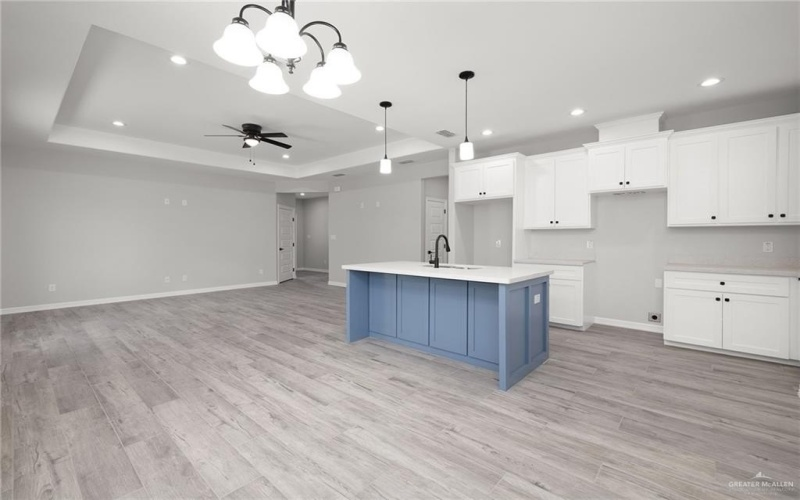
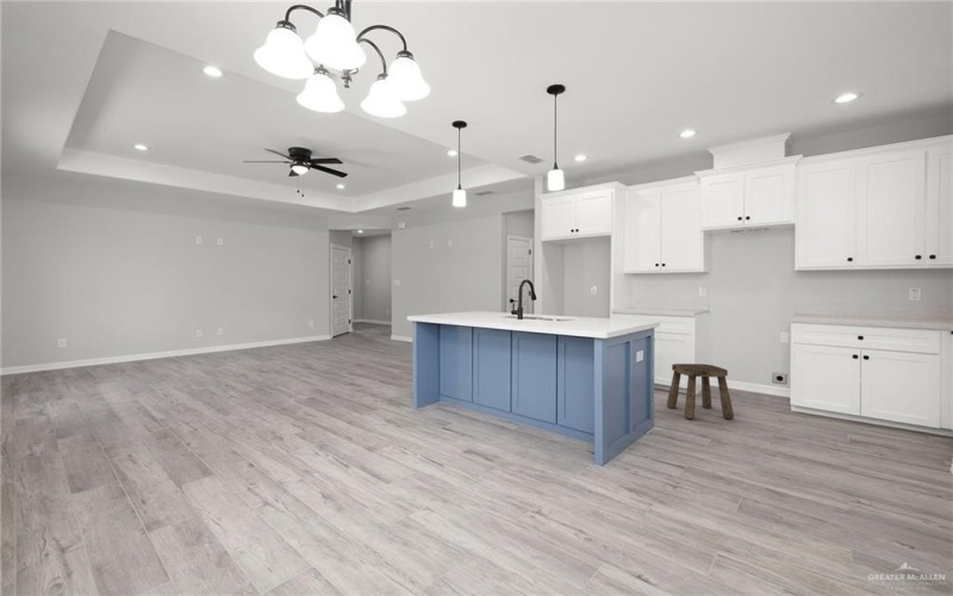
+ stool (702, 390)
